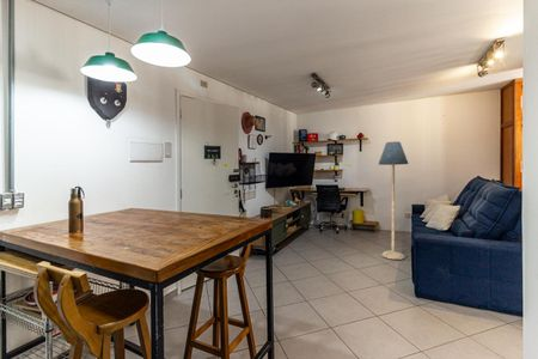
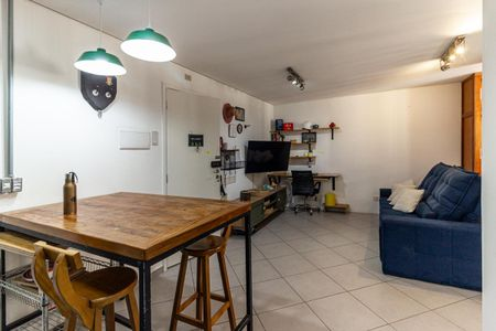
- floor lamp (392, 199)
